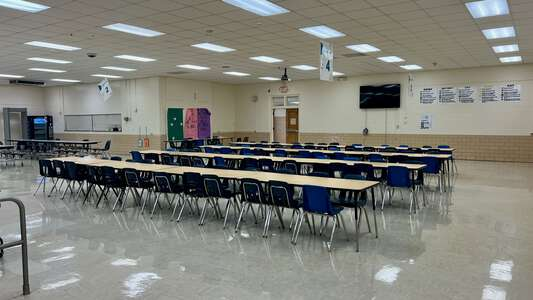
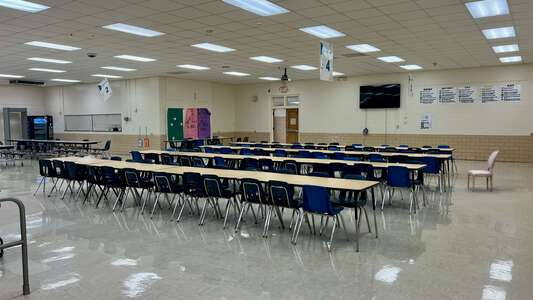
+ dining chair (480, 170)
